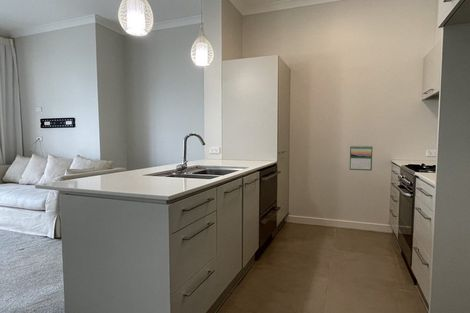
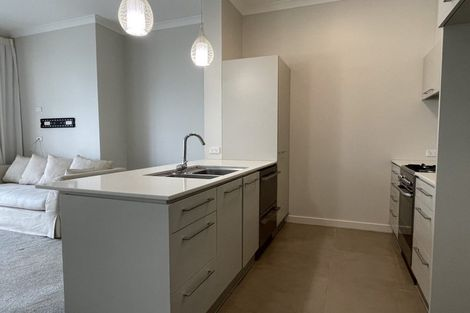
- calendar (360, 157)
